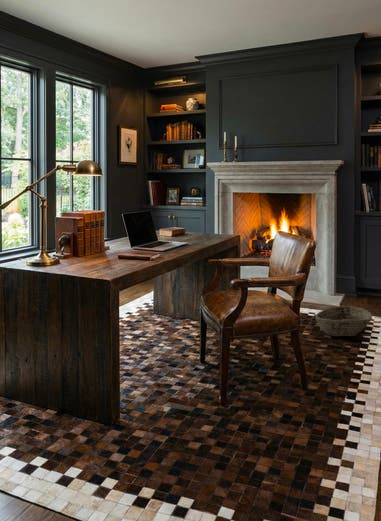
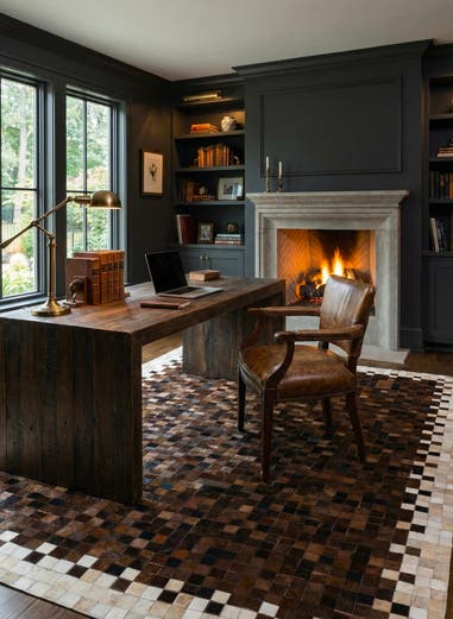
- basket (343, 321)
